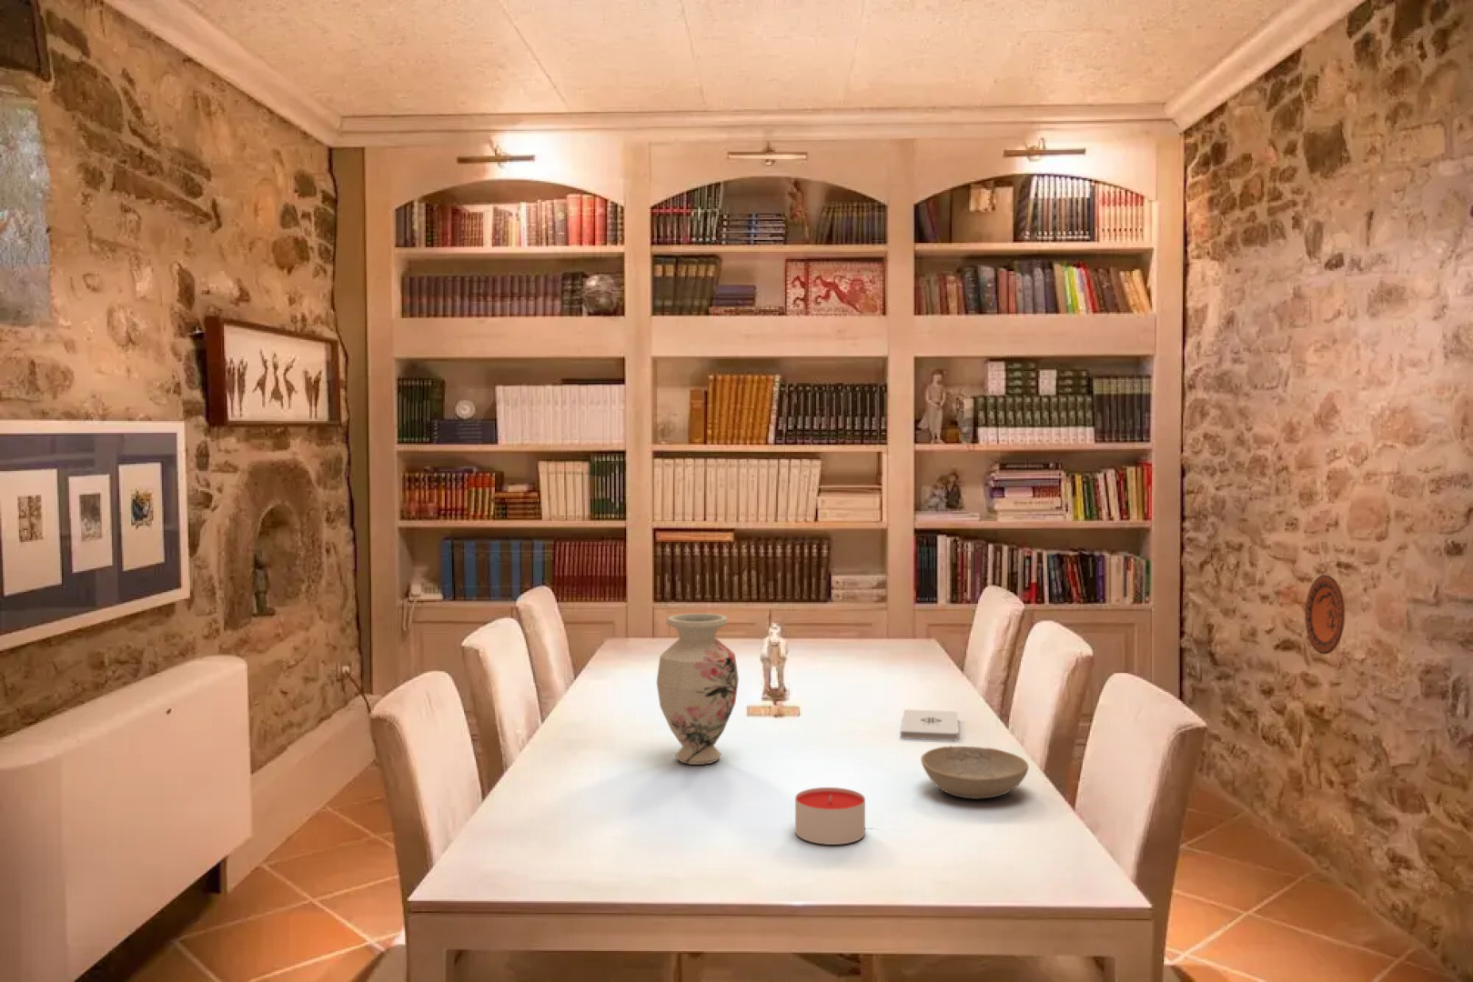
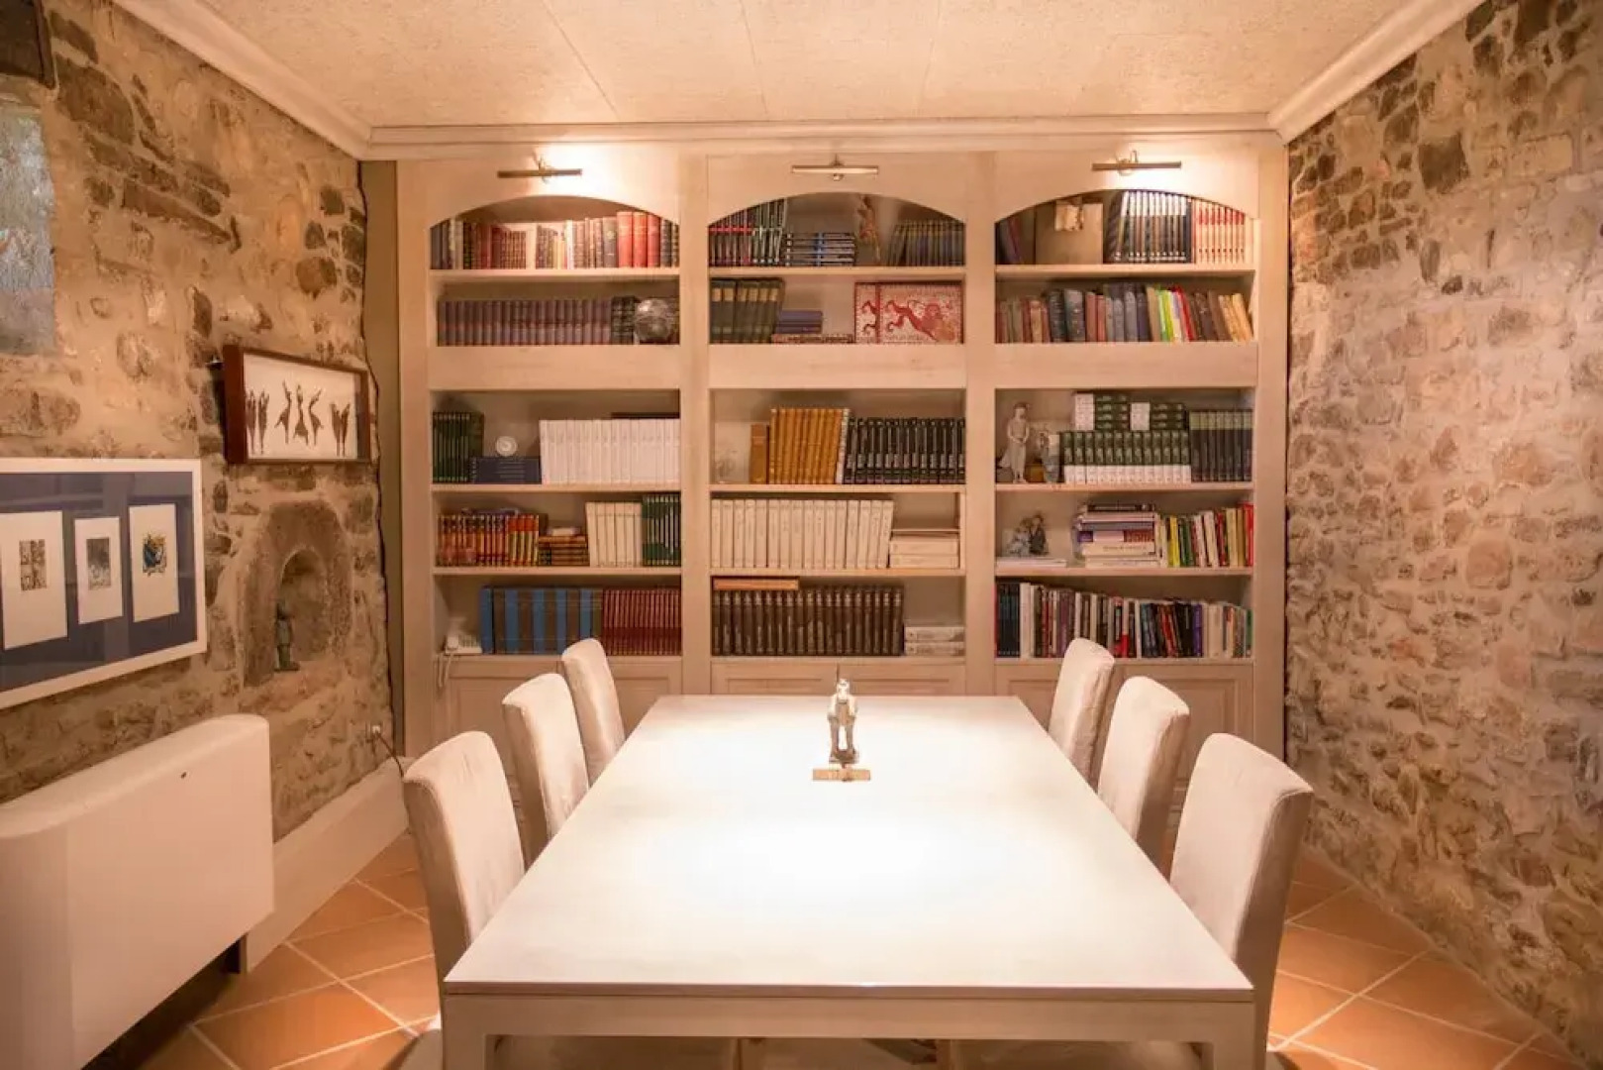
- vase (698, 688)
- candle (830, 814)
- bowl (974, 775)
- decorative plate (1326, 614)
- notepad (930, 723)
